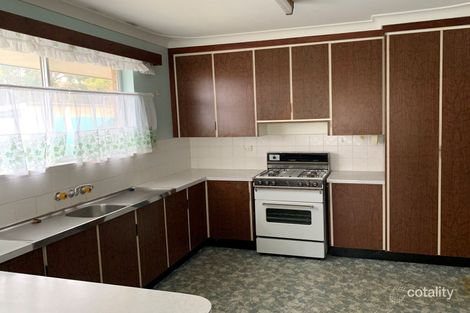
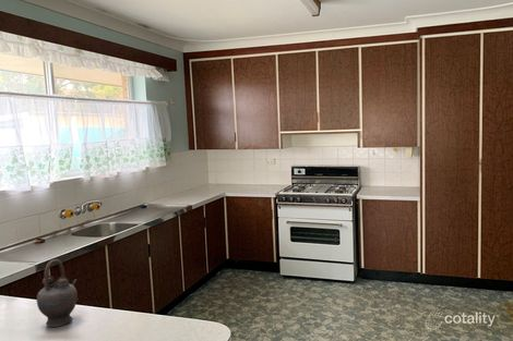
+ teapot (60, 290)
